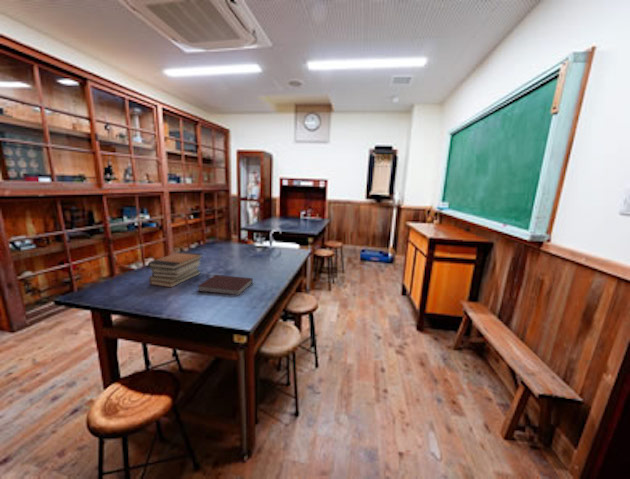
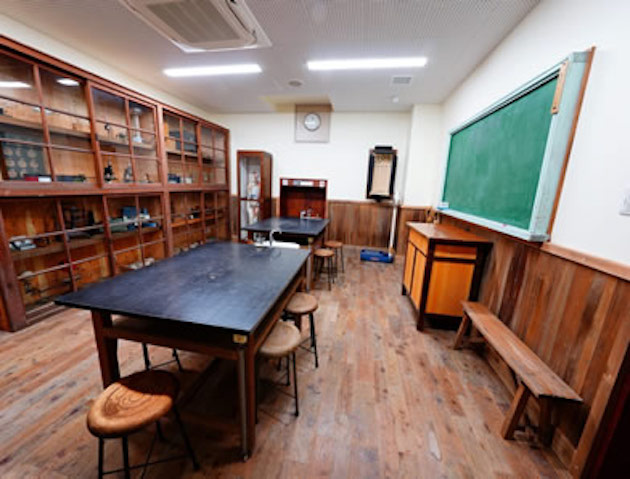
- book stack (177, 268)
- notebook (226, 284)
